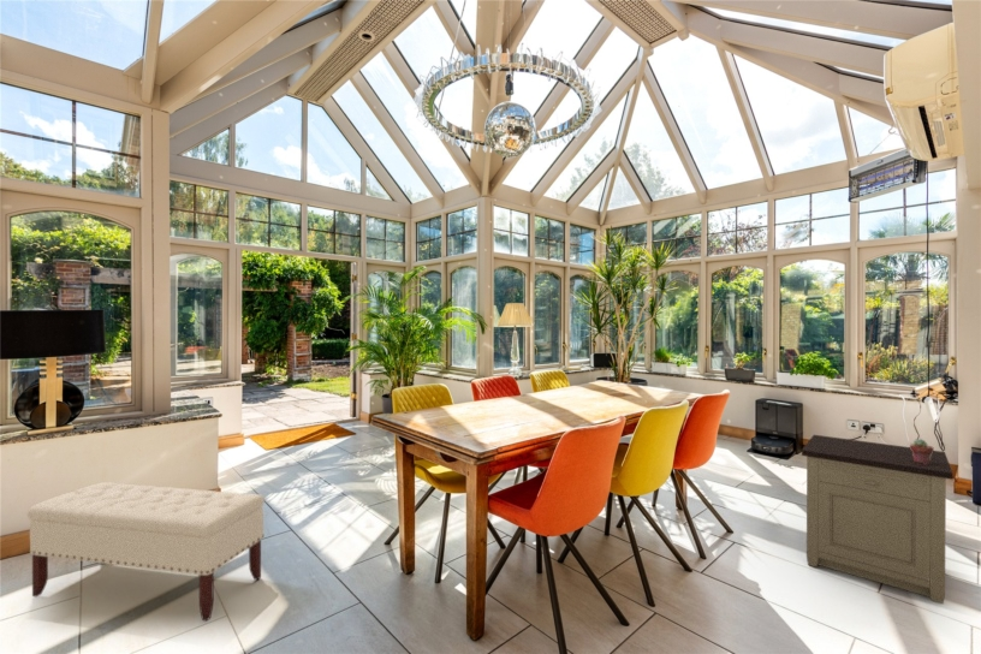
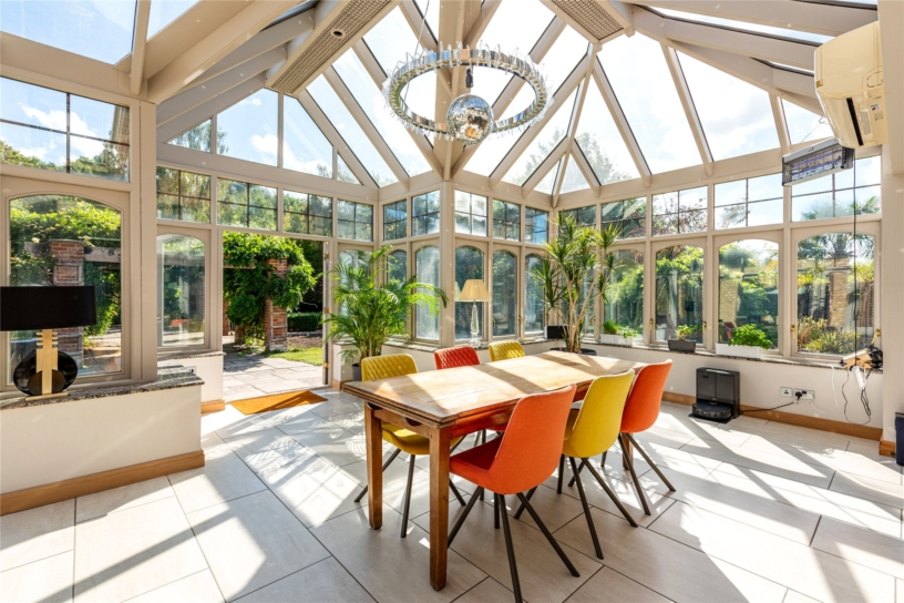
- potted succulent (921, 450)
- nightstand (872, 509)
- bench (150, 542)
